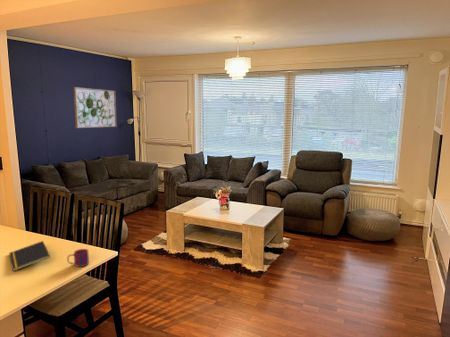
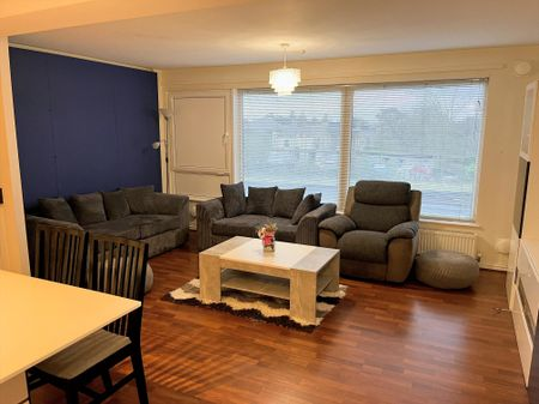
- mug (78, 258)
- wall art (97, 108)
- notepad (29, 254)
